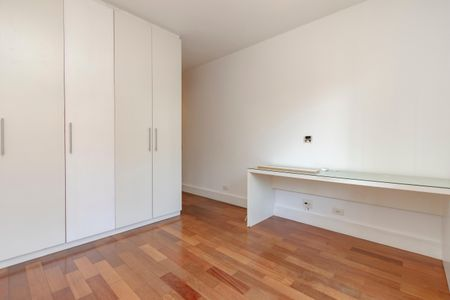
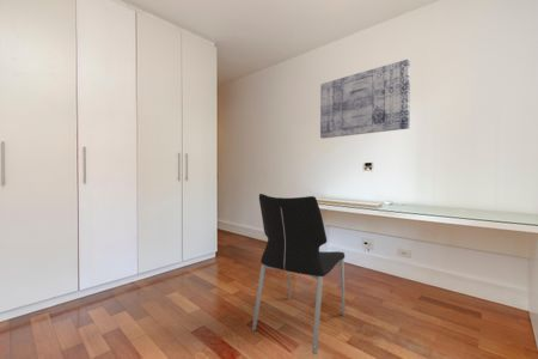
+ chair (300, 257)
+ wall art (360, 103)
